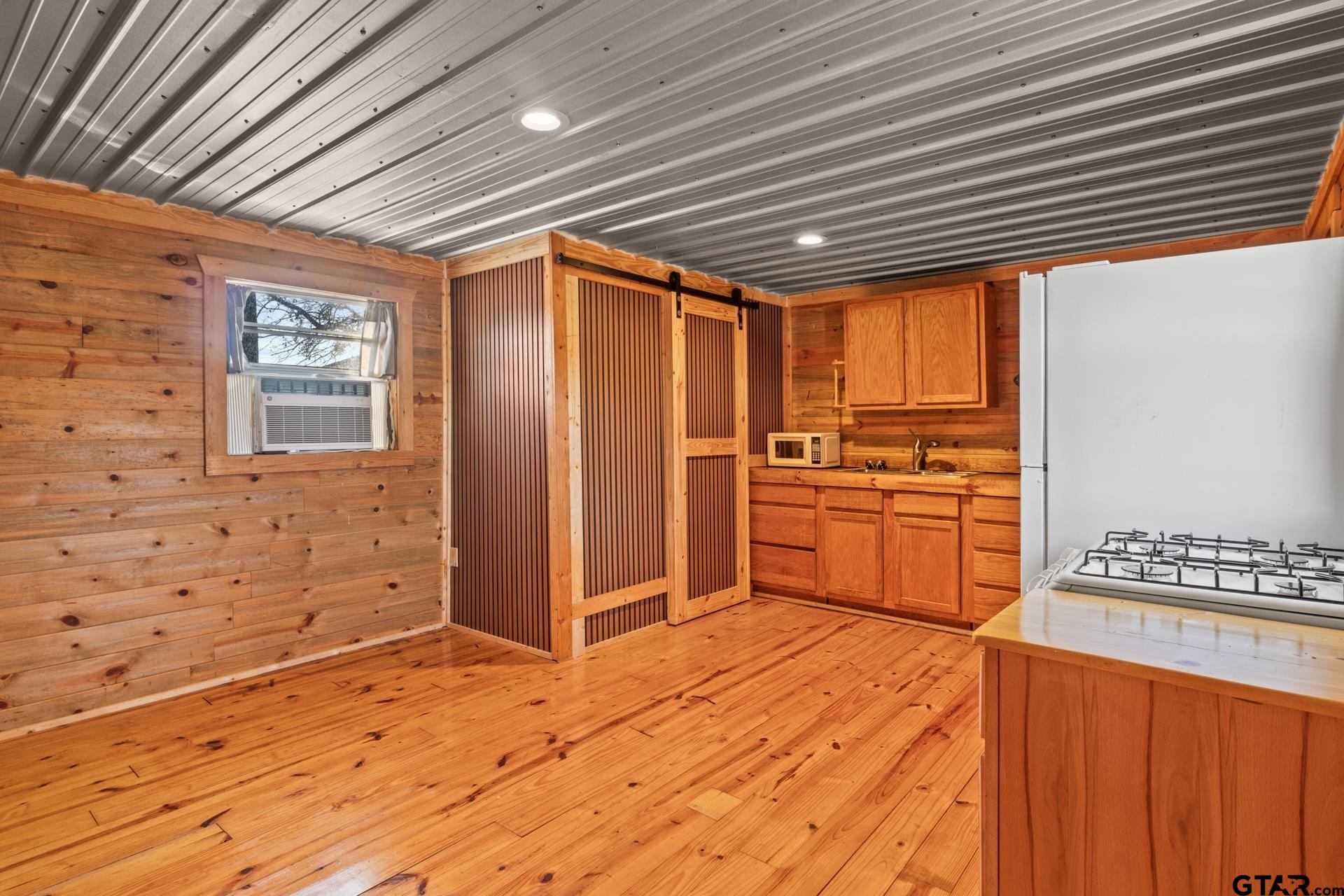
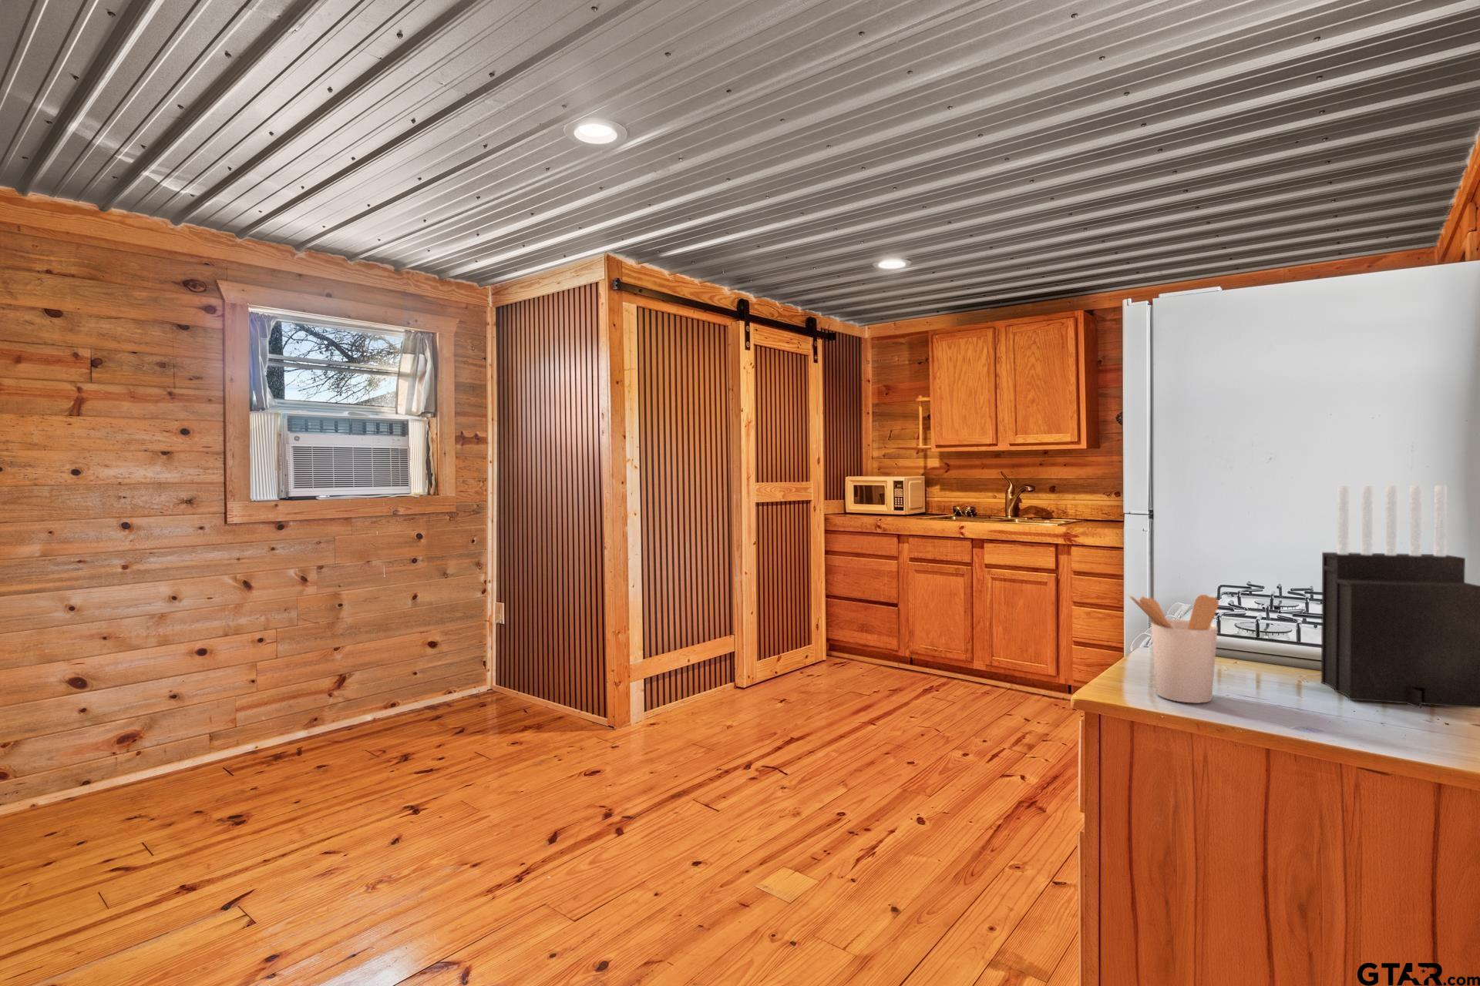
+ knife block (1402, 592)
+ utensil holder (1169, 643)
